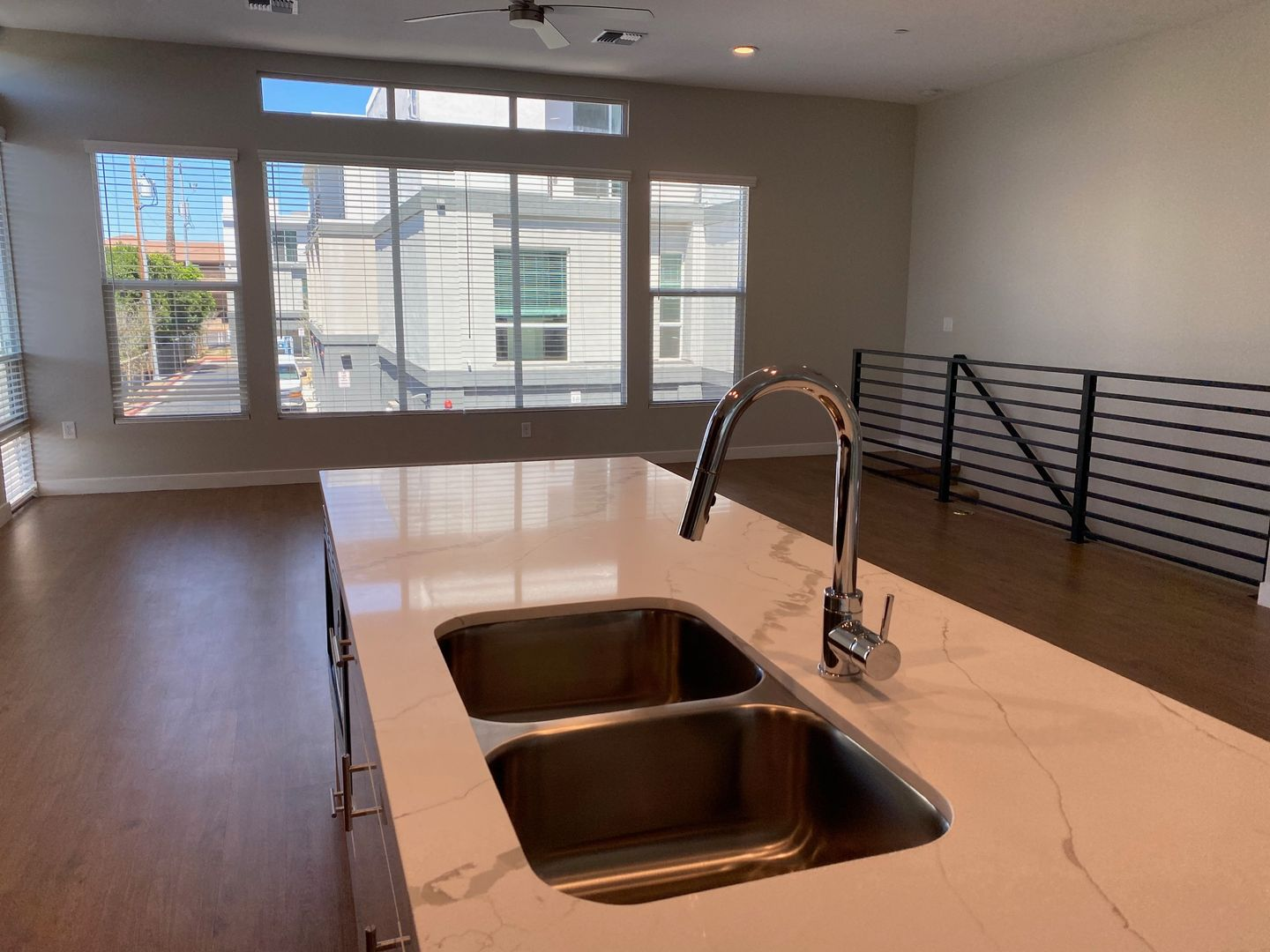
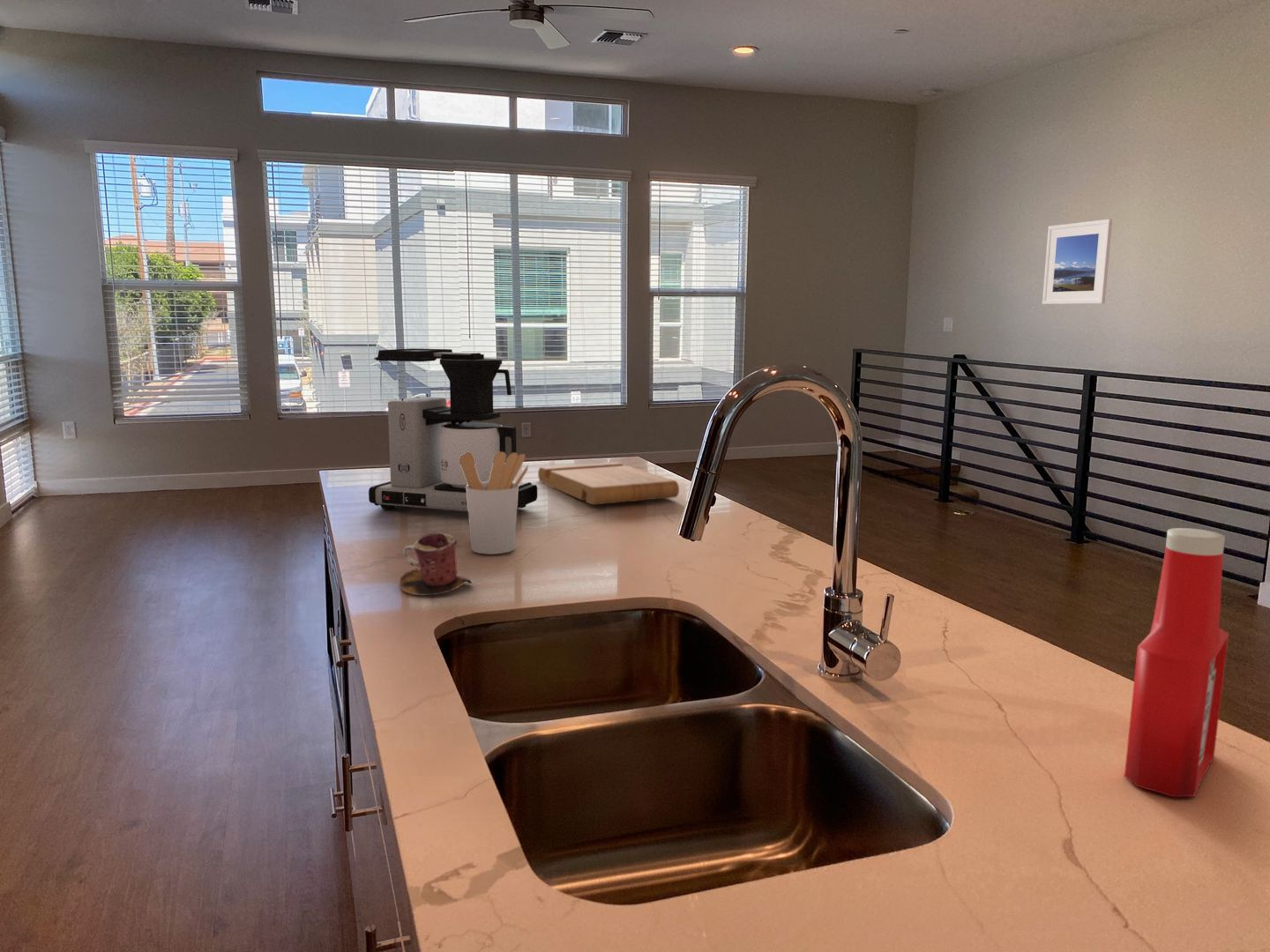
+ cutting board (605, 481)
+ mug (431, 560)
+ coffee maker (452, 430)
+ utensil holder (497, 499)
+ soap bottle (1183, 652)
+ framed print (1075, 264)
